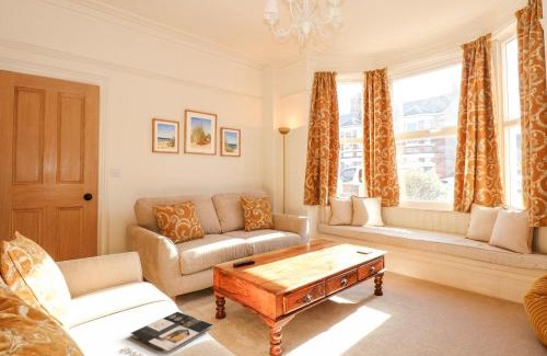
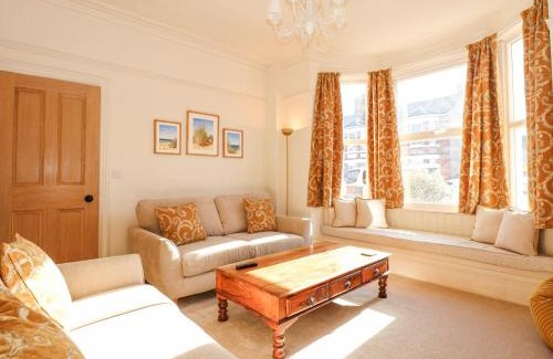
- magazine (164, 334)
